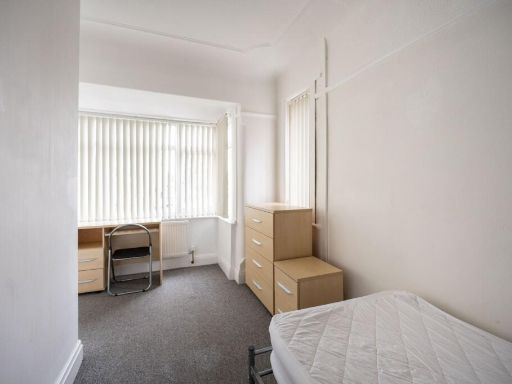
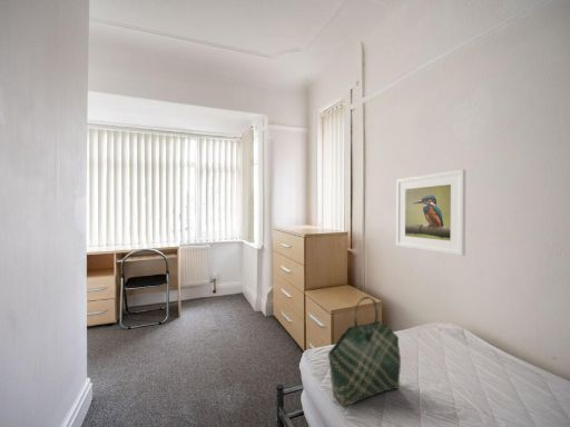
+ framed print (426, 212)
+ tote bag (365, 344)
